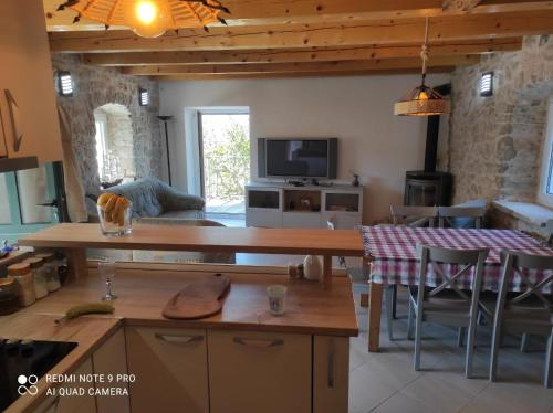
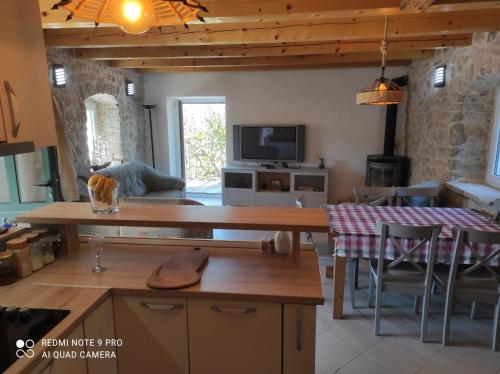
- cup (276, 300)
- fruit (87, 311)
